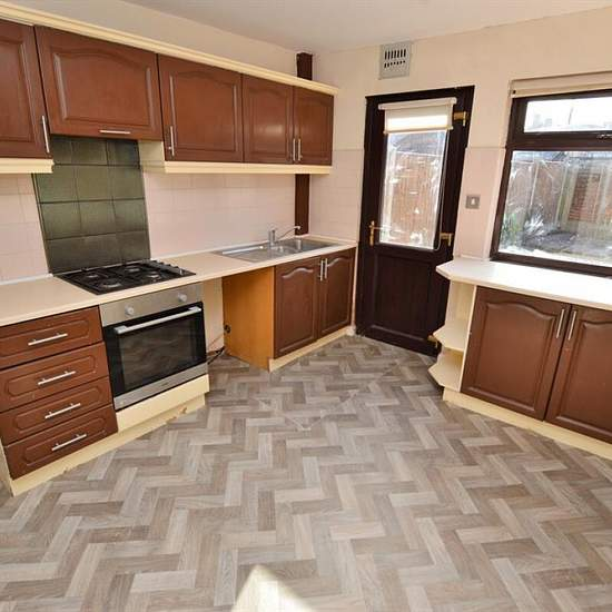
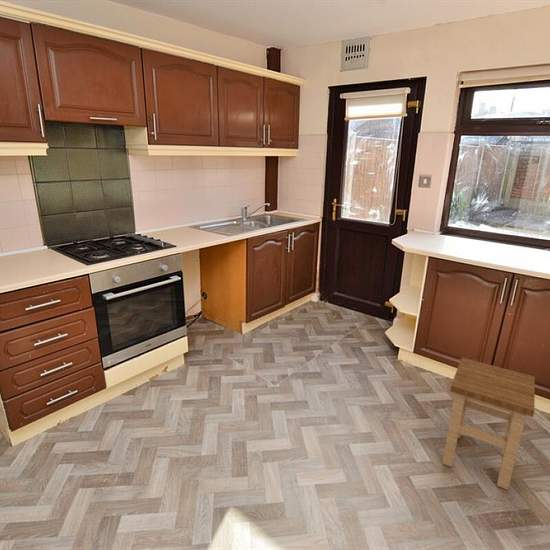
+ stool (486, 413)
